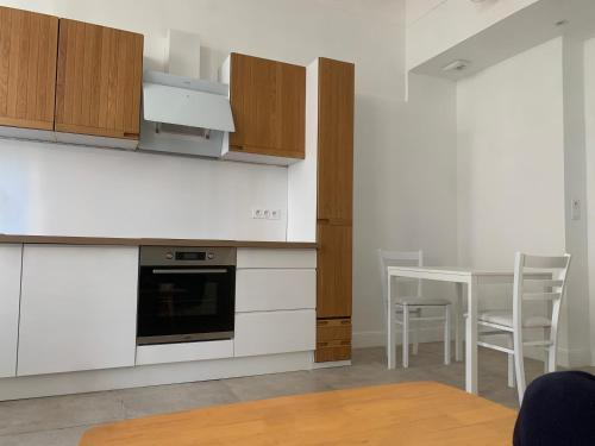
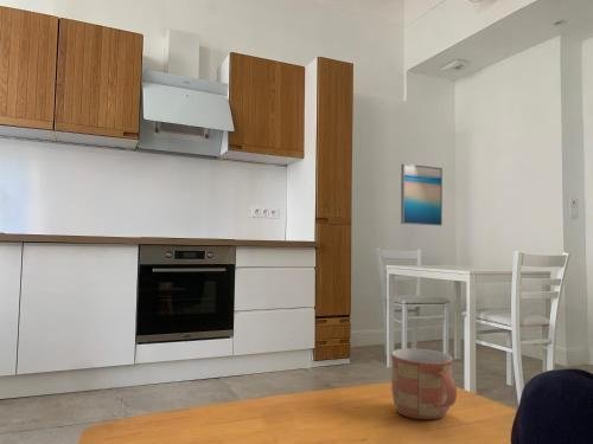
+ wall art (421, 195)
+ mug (426, 385)
